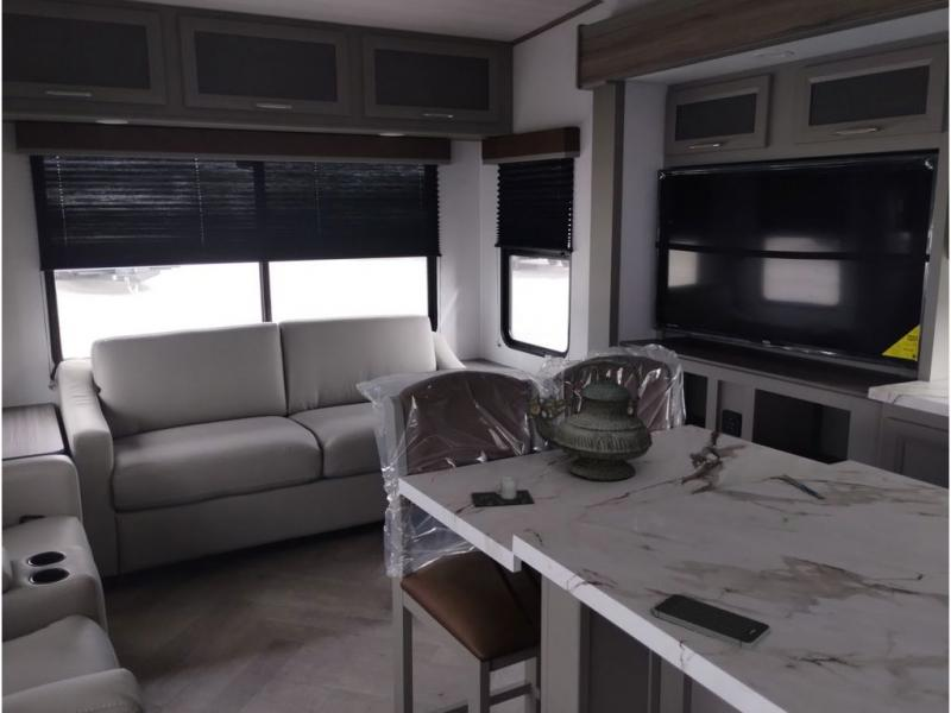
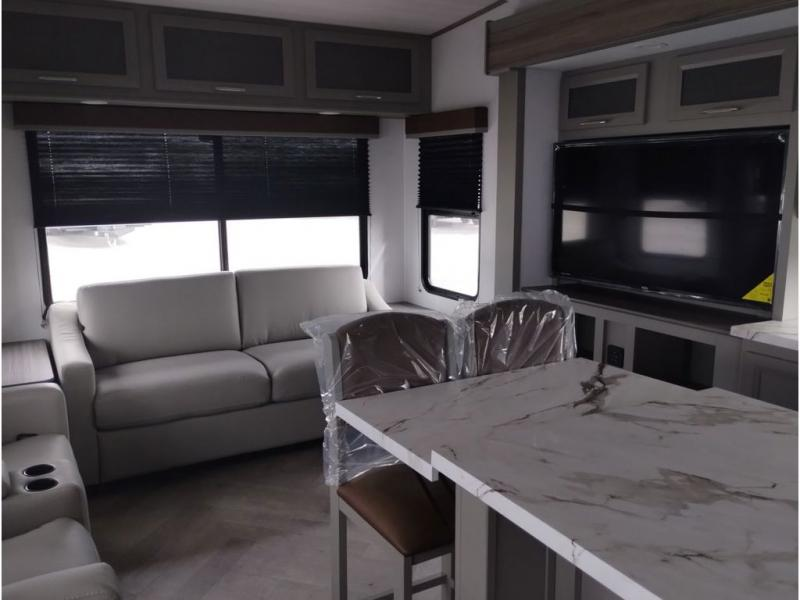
- mug (502, 488)
- pen (801, 485)
- teapot (586, 414)
- smartphone (710, 619)
